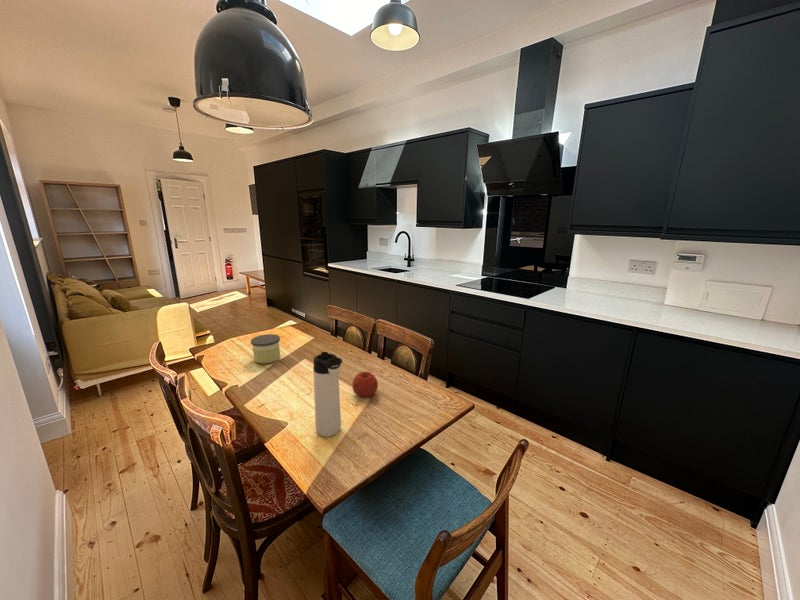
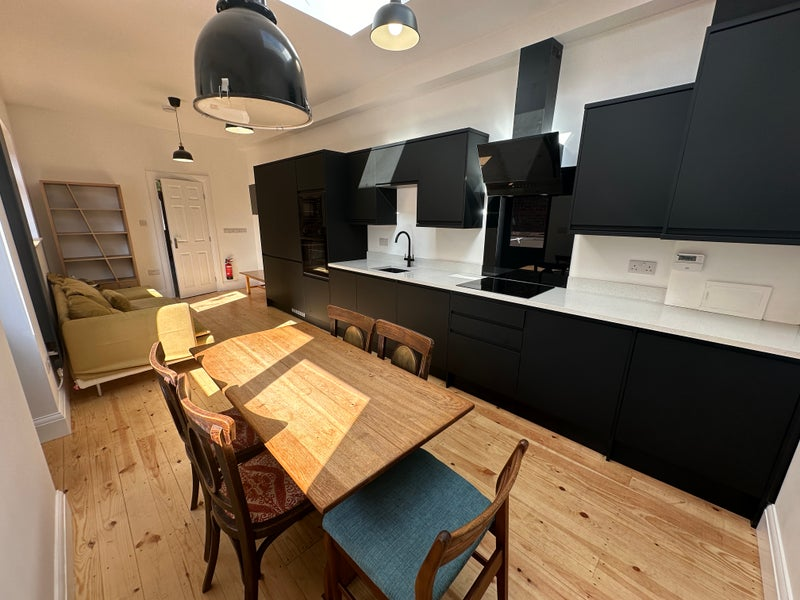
- candle (266, 349)
- thermos bottle (329, 395)
- fruit (365, 382)
